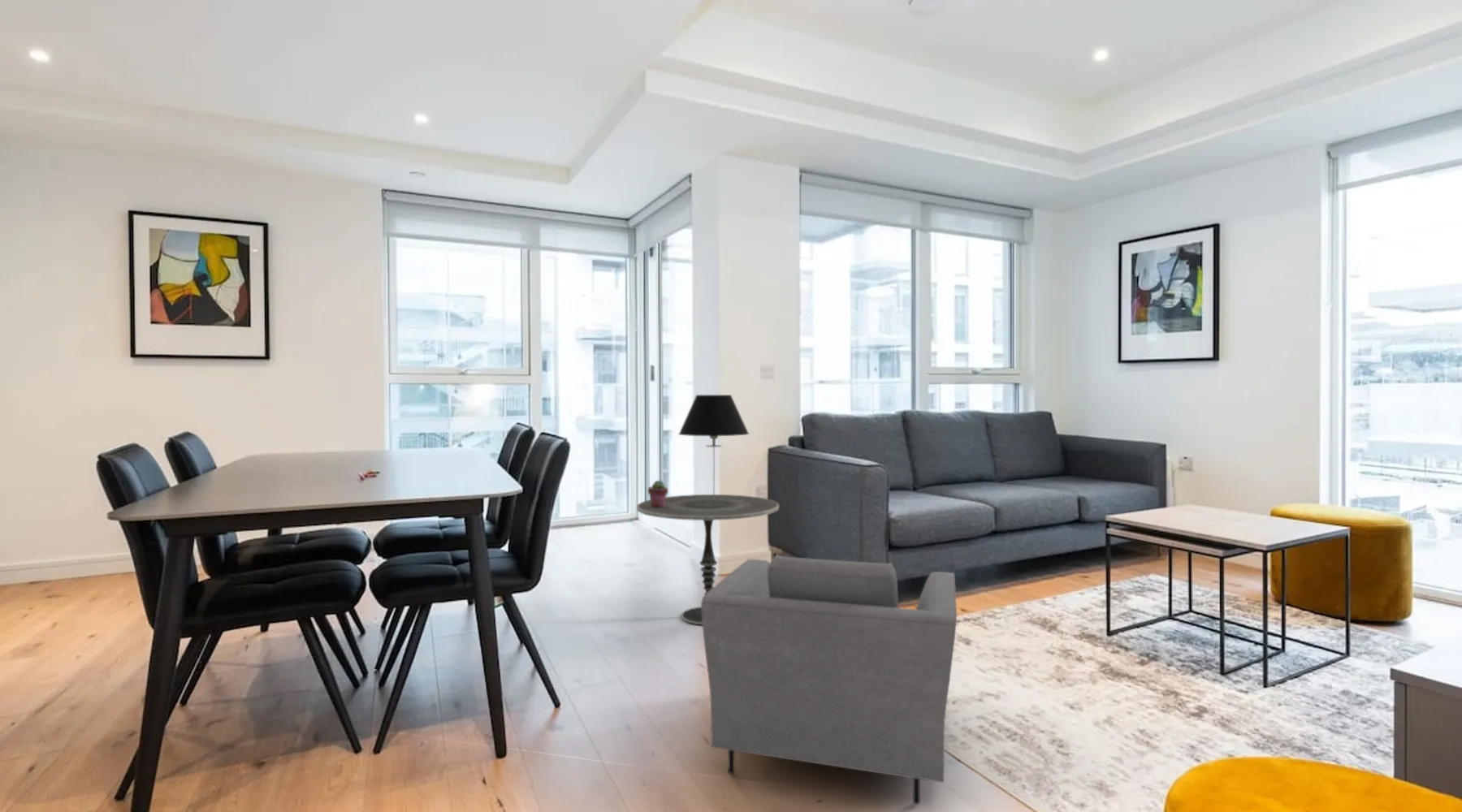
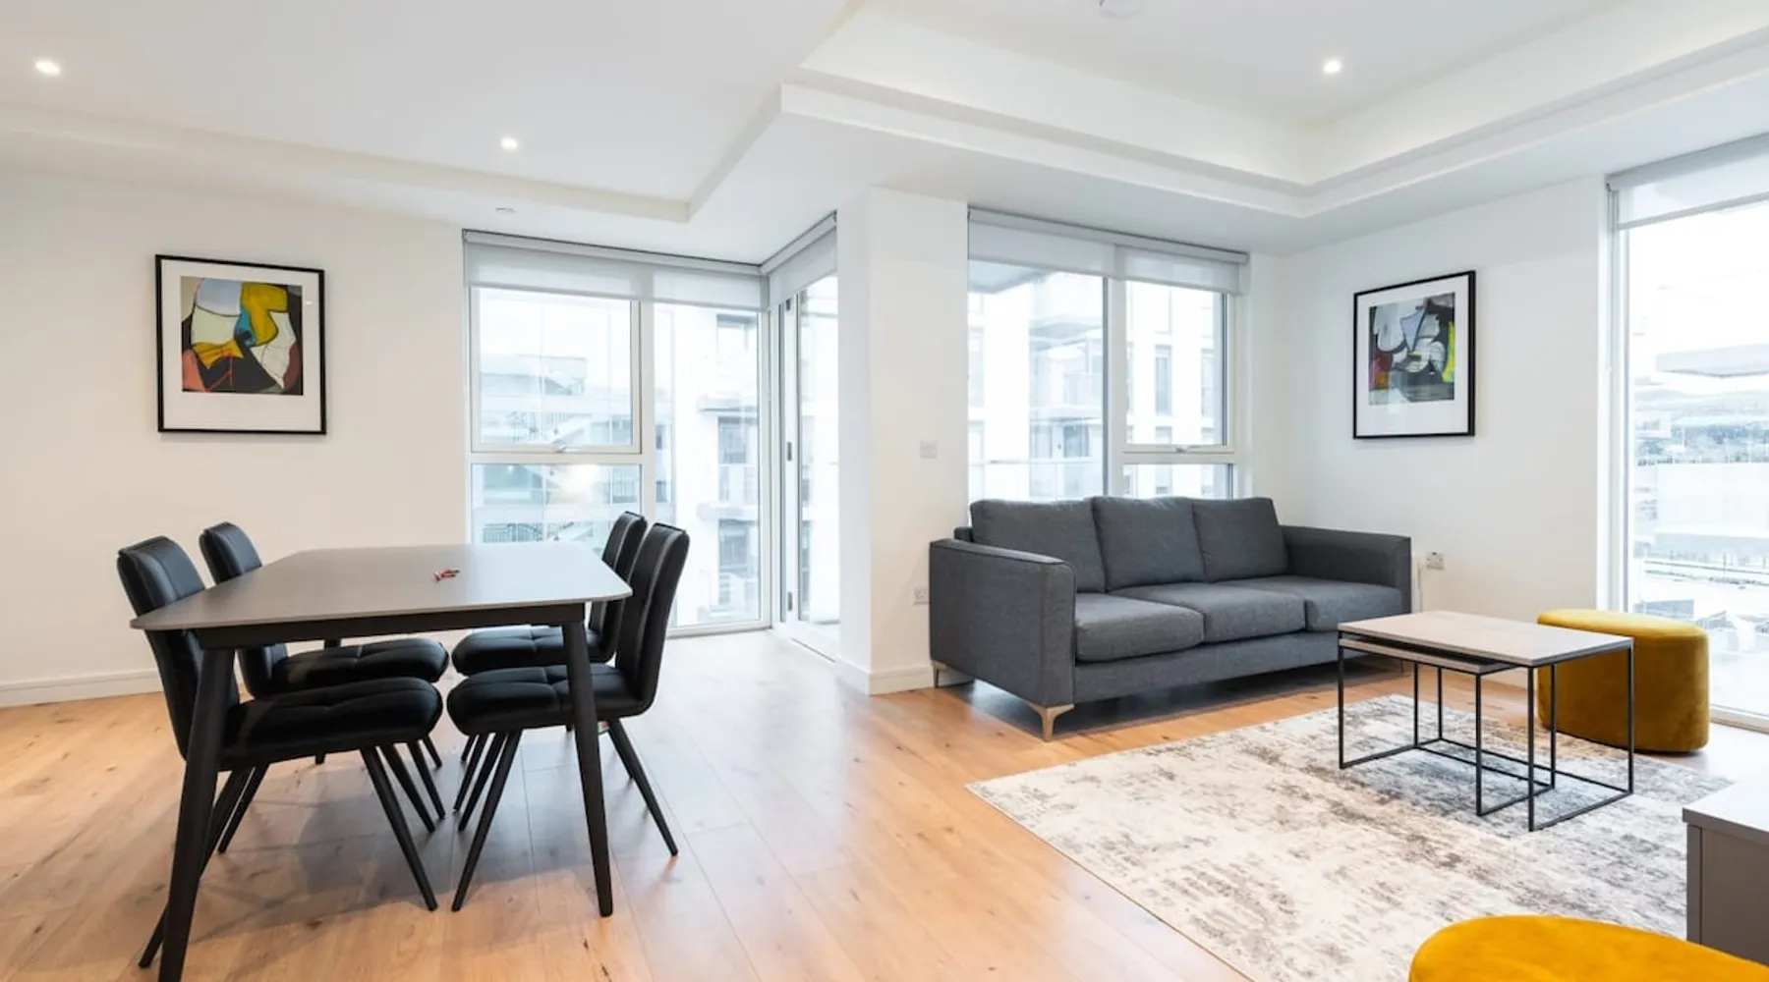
- armchair (840, 645)
- table lamp (713, 447)
- potted succulent (657, 492)
- side table (708, 559)
